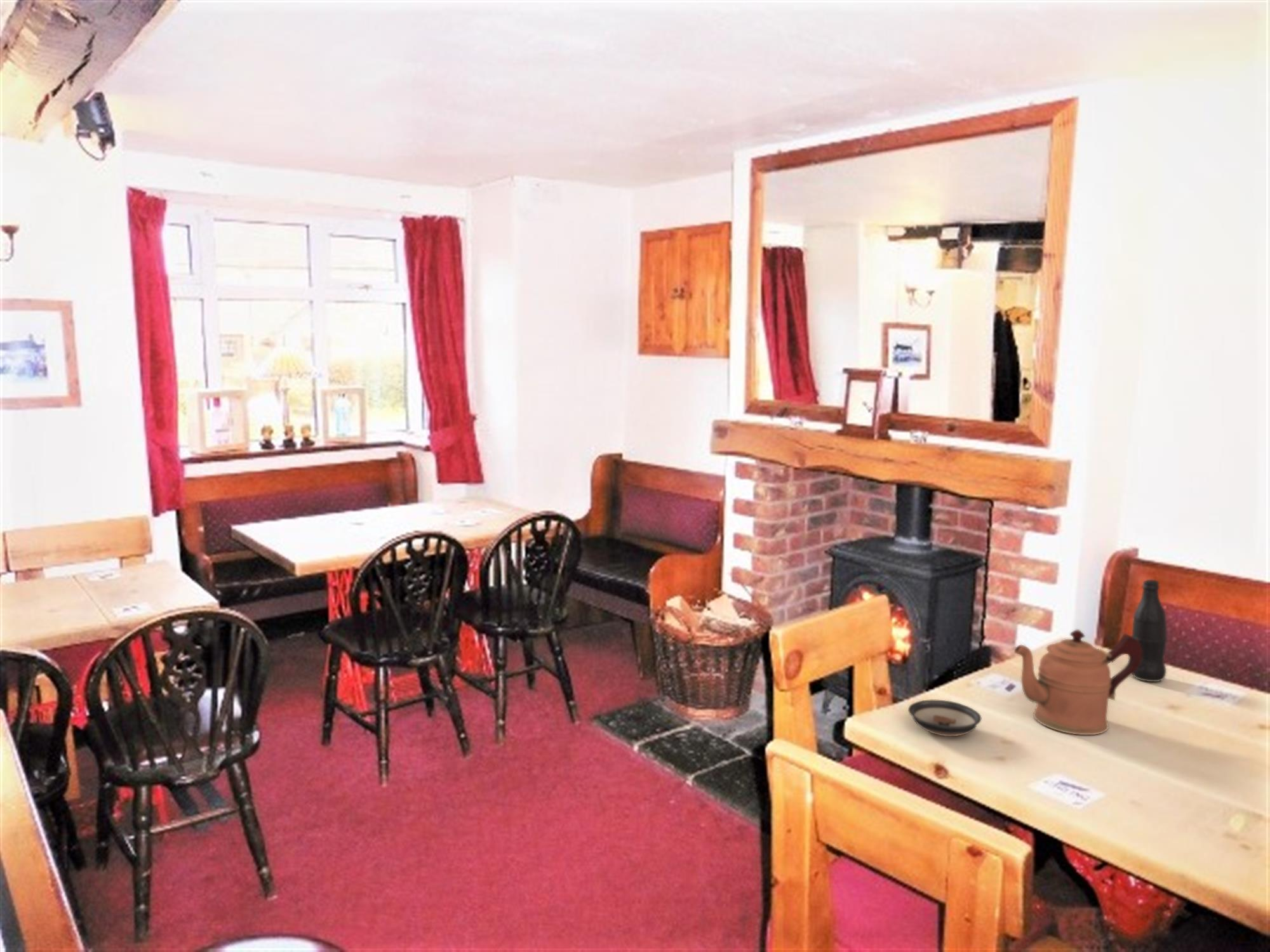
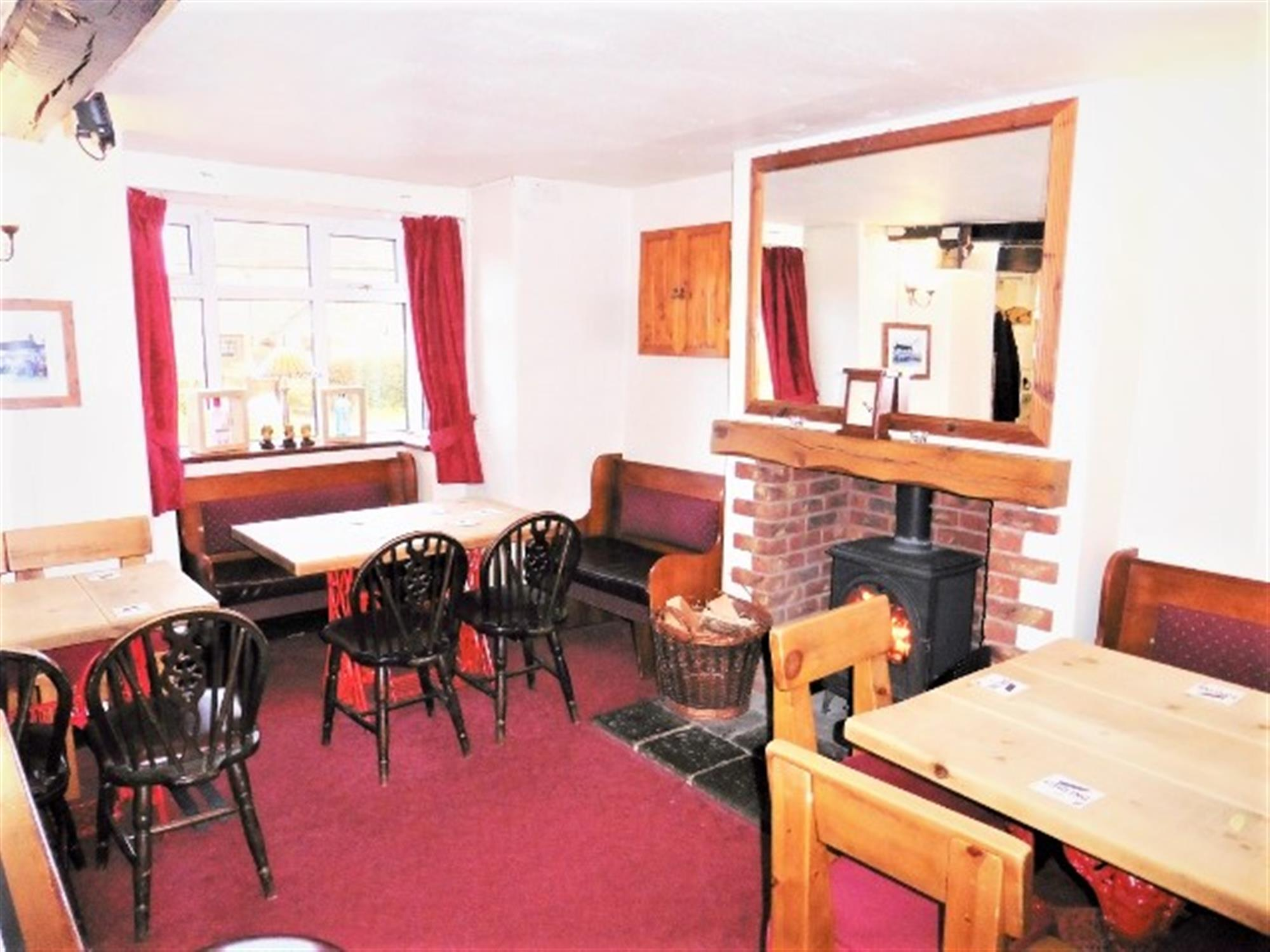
- saucer (944, 720)
- coffeepot (1075, 675)
- bottle (1151, 630)
